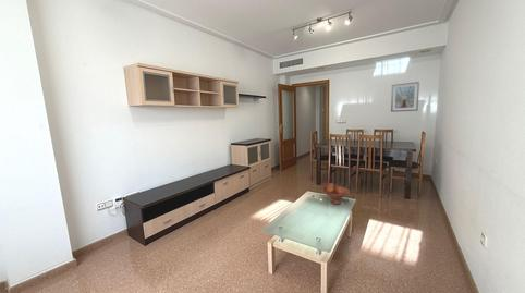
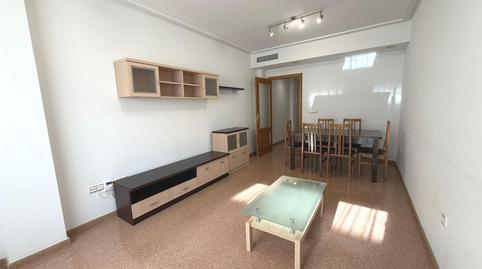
- fruit bowl (335, 193)
- picture frame (404, 97)
